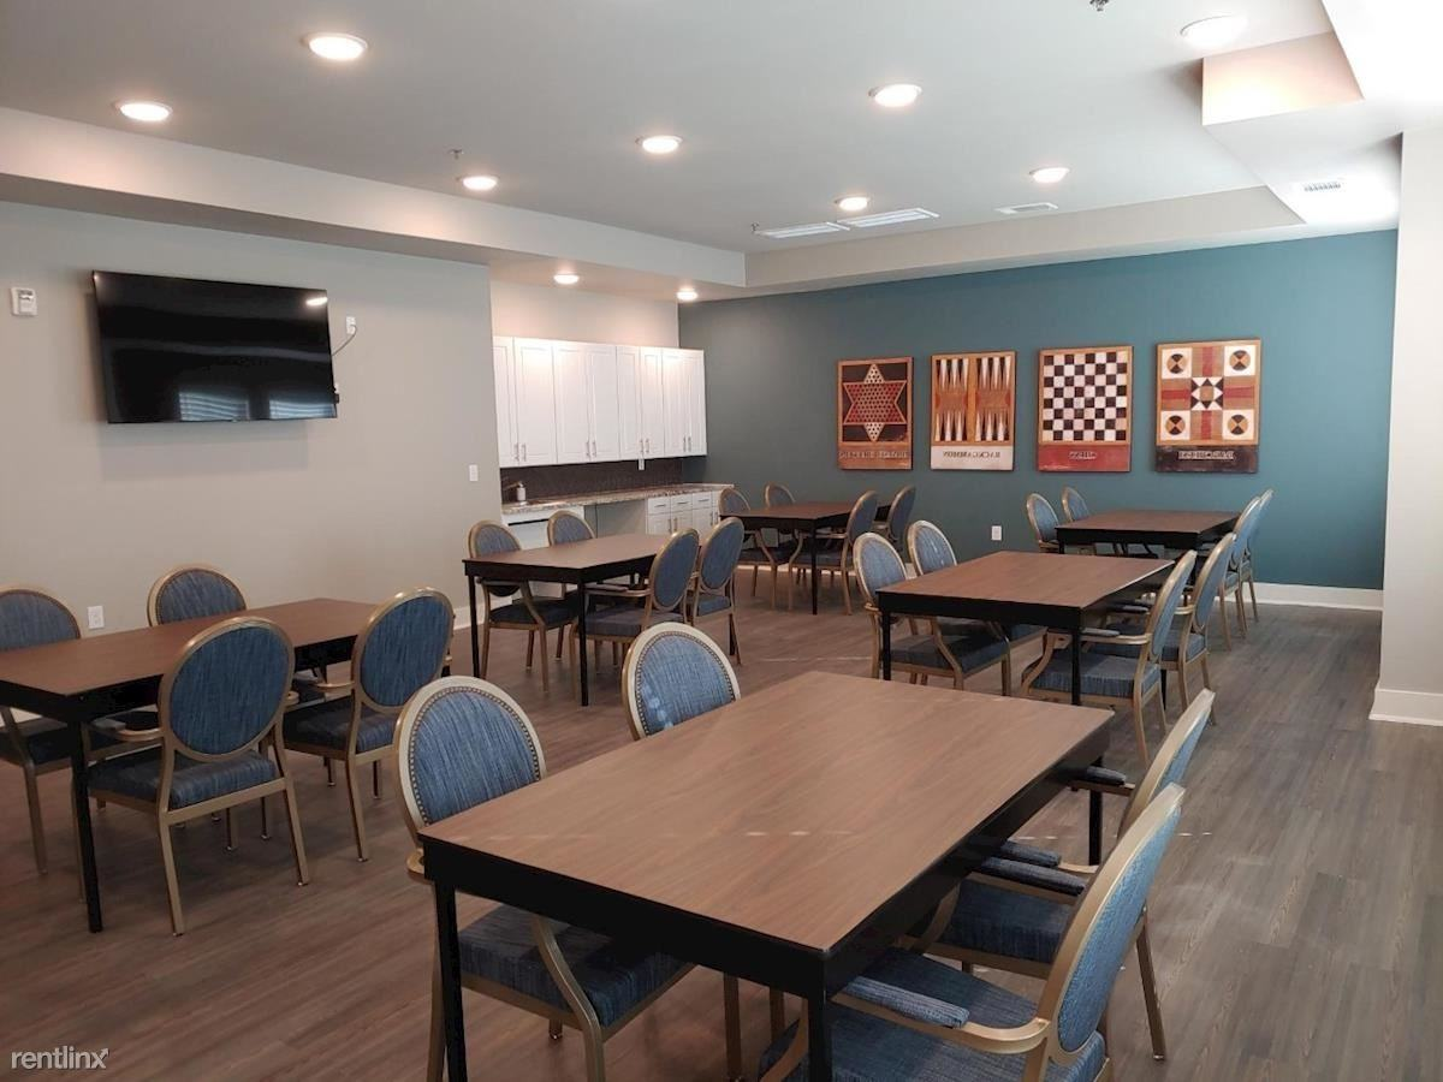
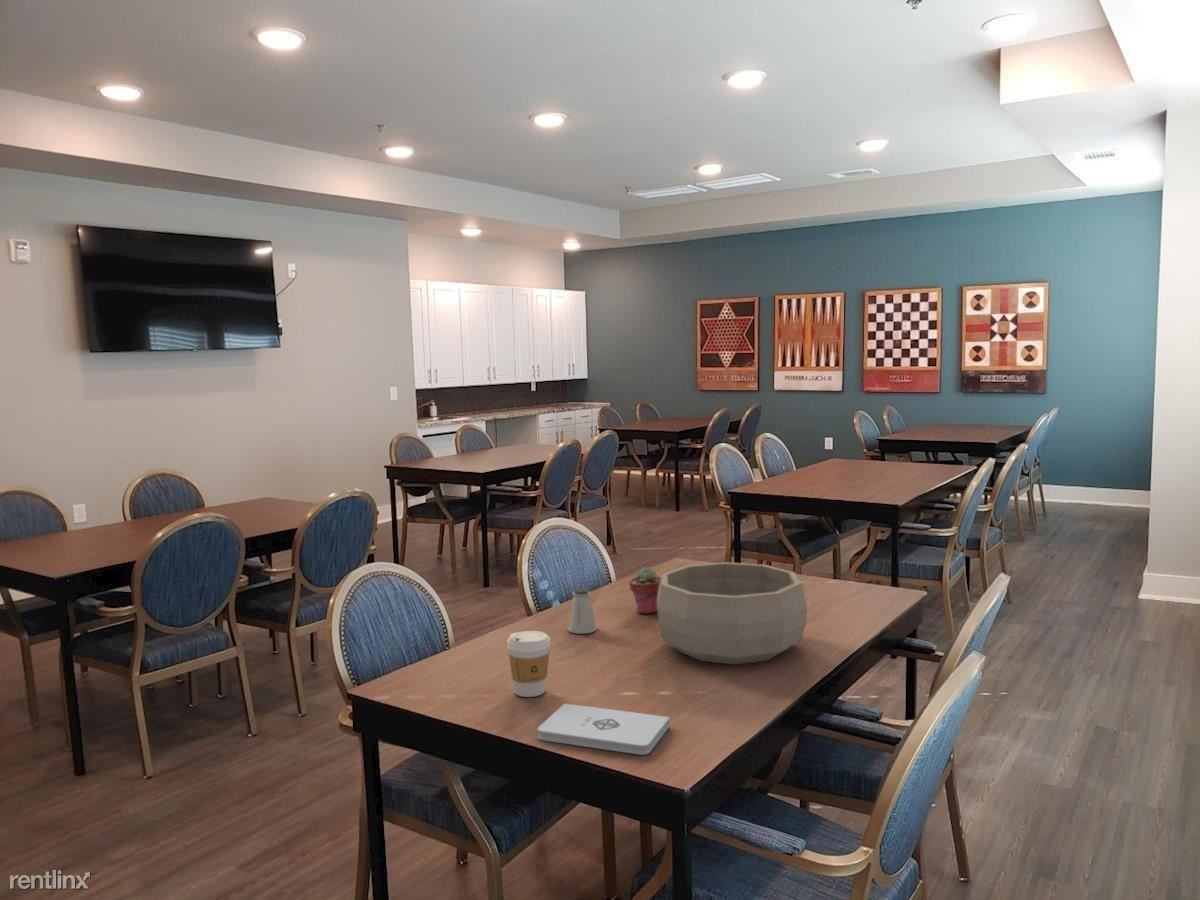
+ coffee cup (529, 662)
+ saltshaker (581, 609)
+ decorative bowl (730, 612)
+ potted succulent (646, 588)
+ notepad (603, 727)
